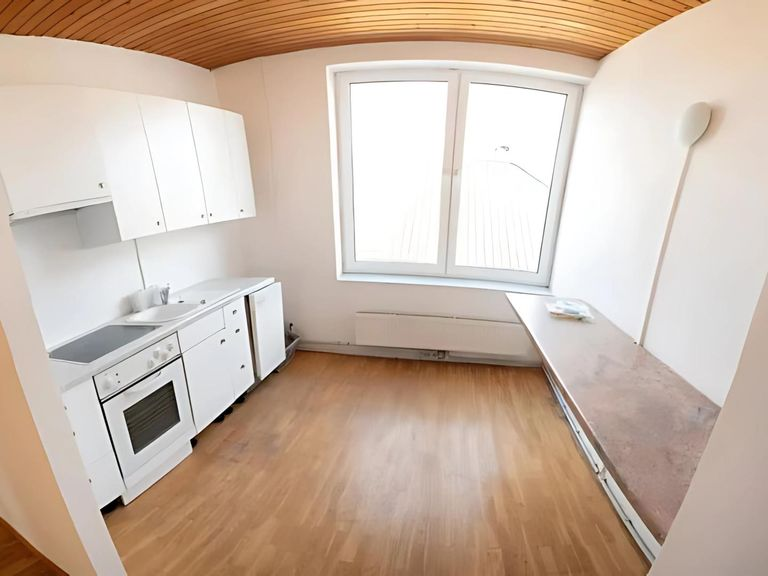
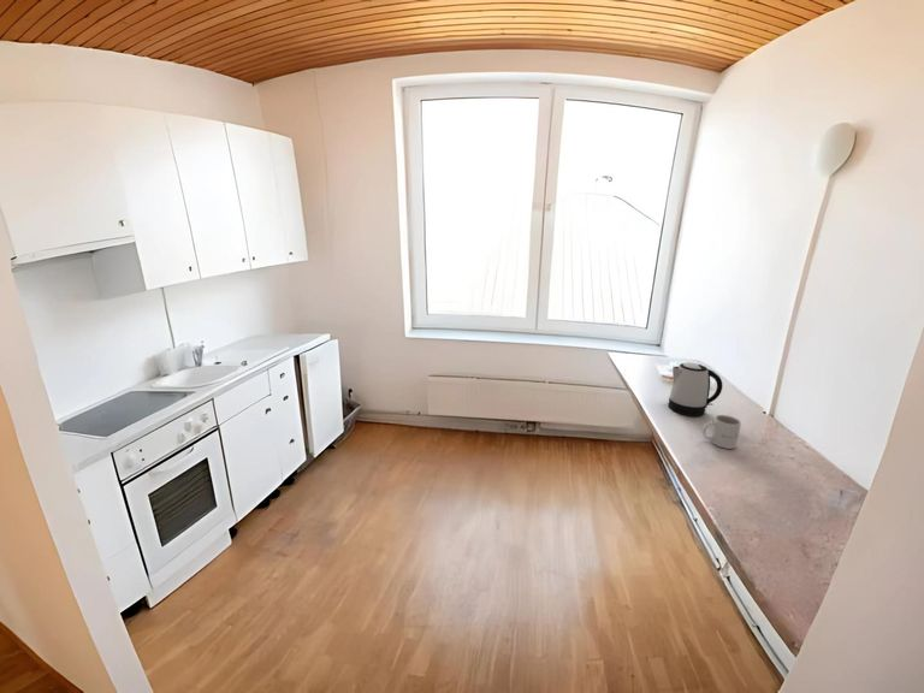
+ kettle (694, 387)
+ mug (719, 430)
